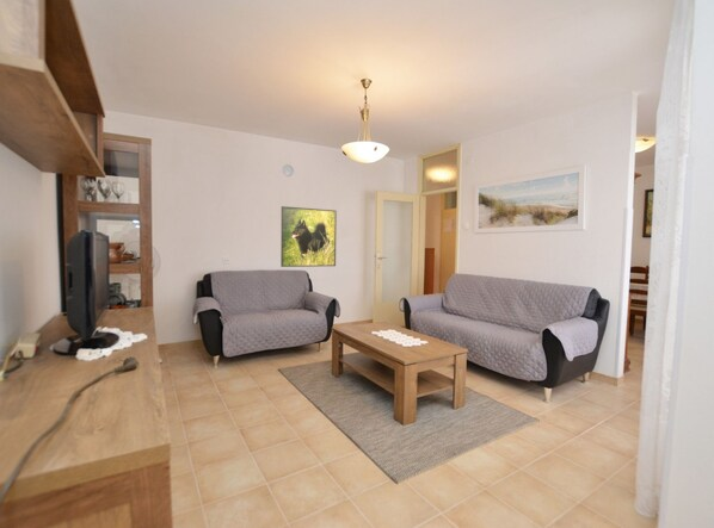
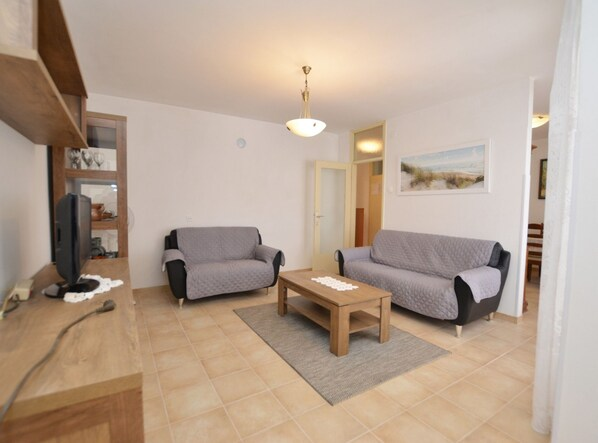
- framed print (309, 237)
